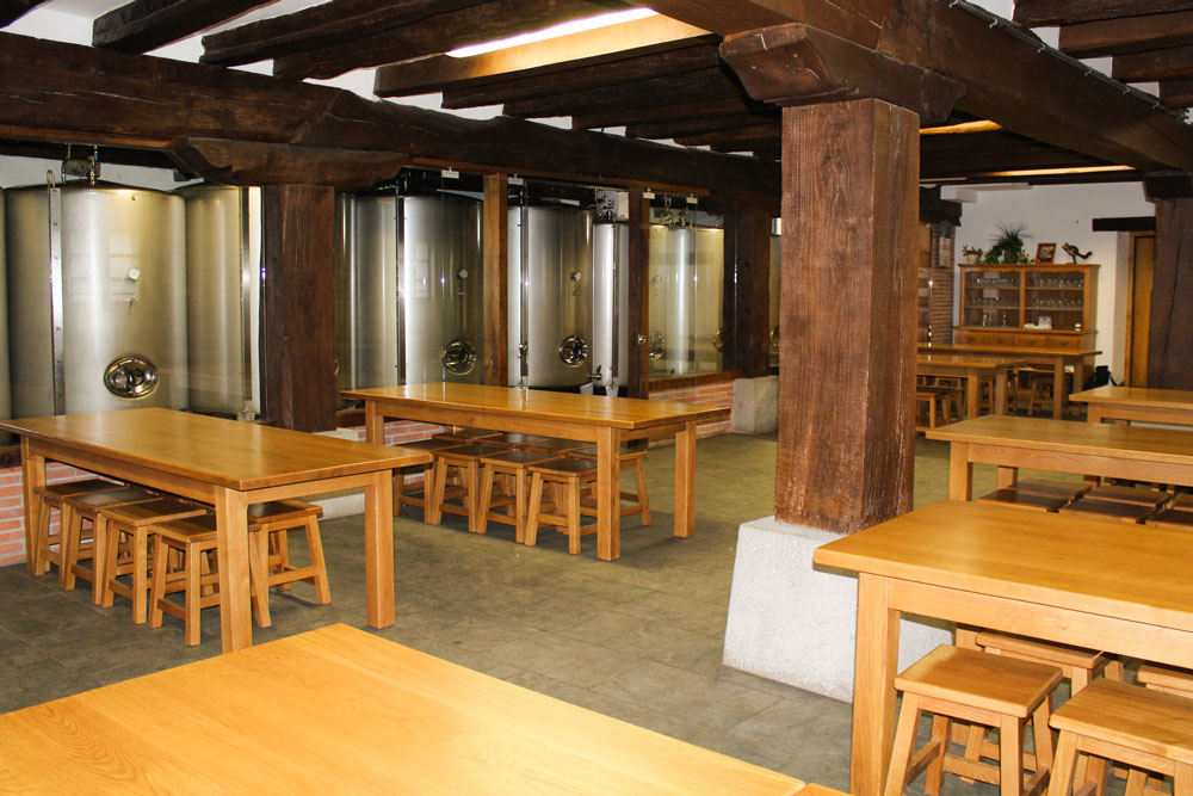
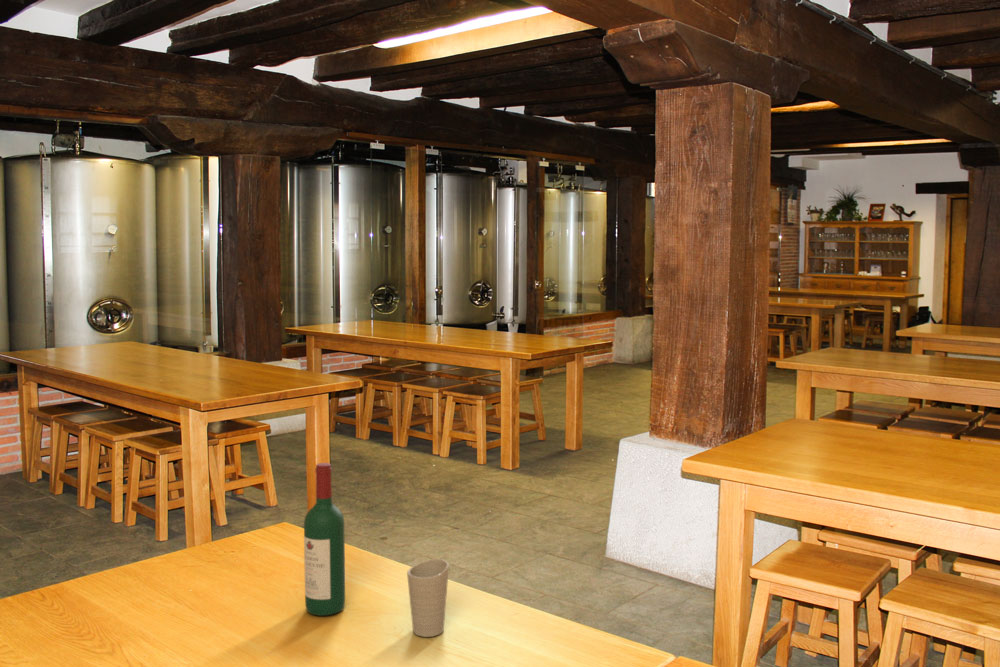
+ cup (428, 597)
+ wine bottle (324, 537)
